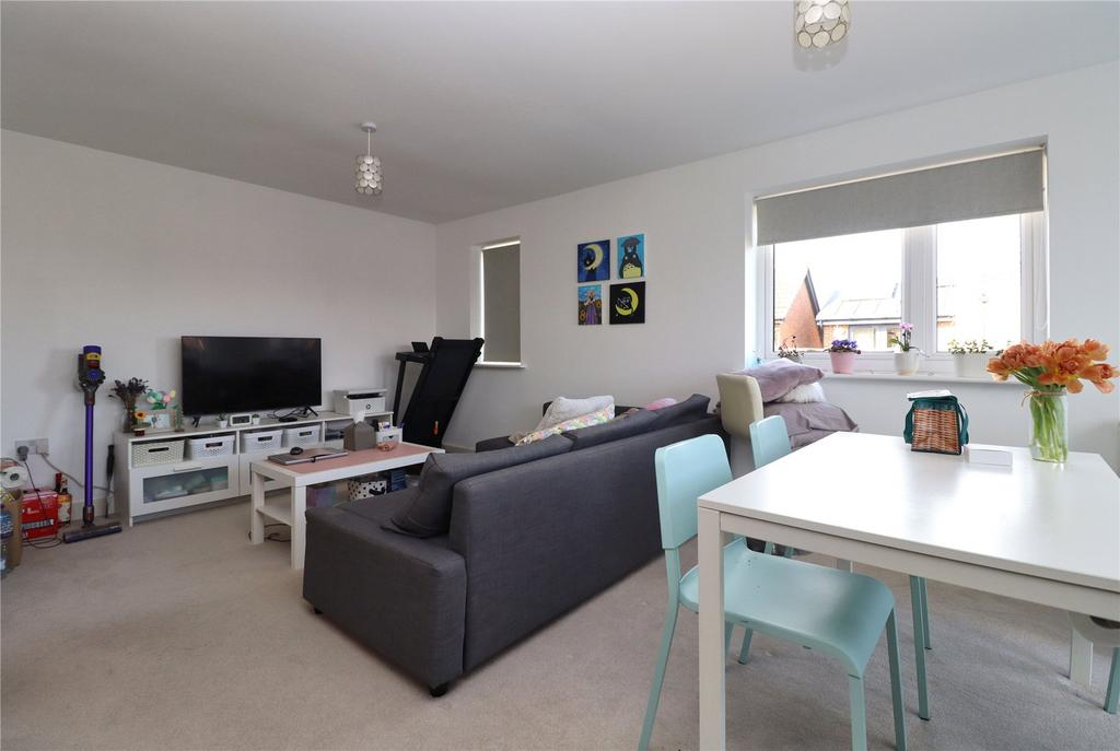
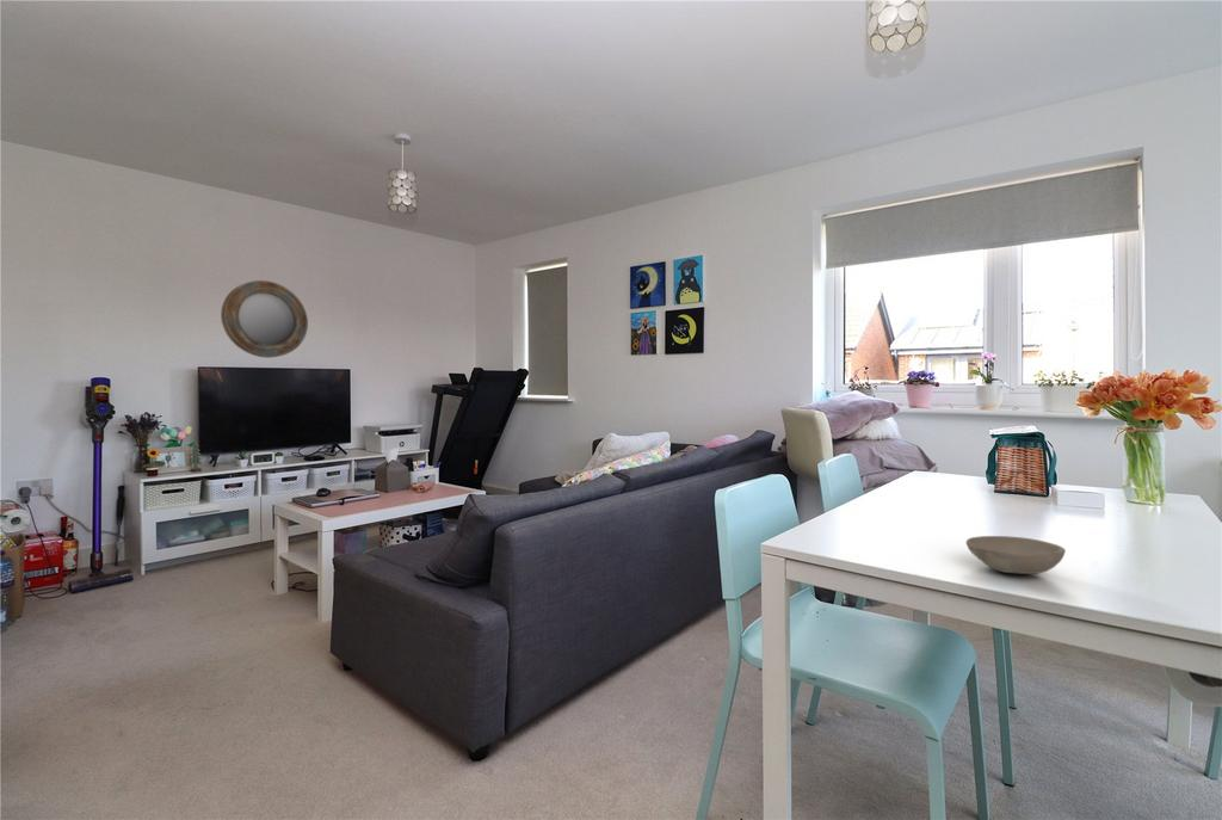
+ home mirror (266, 319)
+ bowl (1013, 556)
